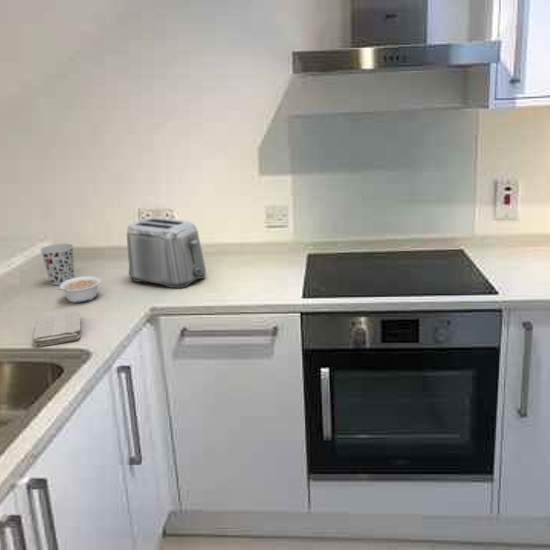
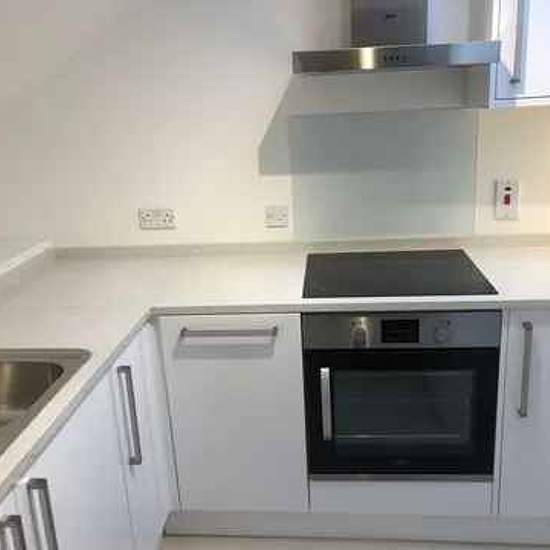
- washcloth (57, 327)
- cup (59, 264)
- legume (80, 289)
- toaster (162, 251)
